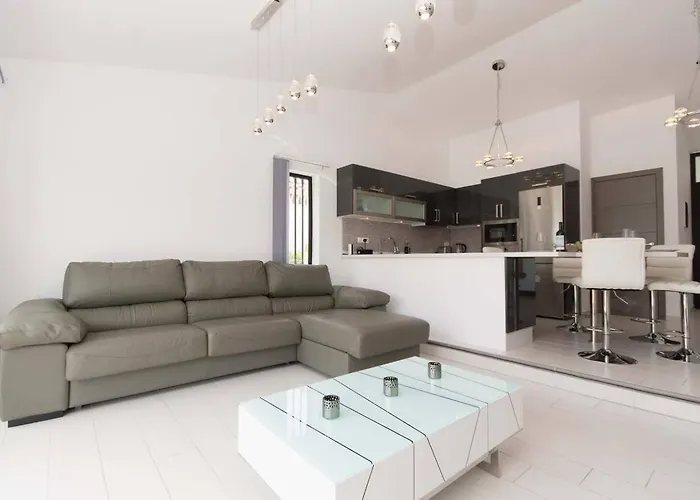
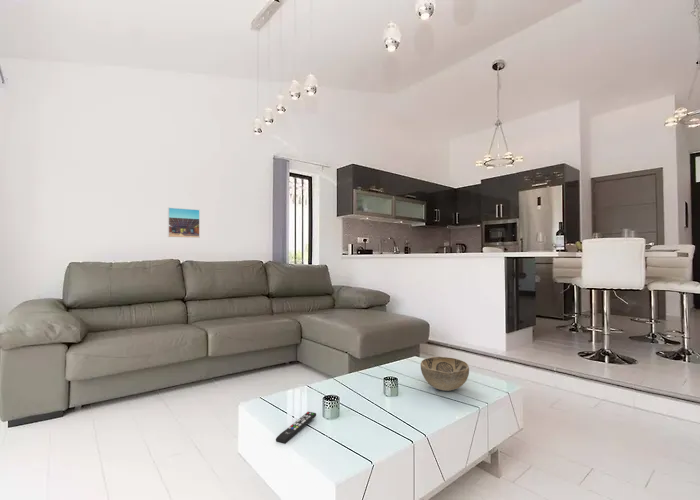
+ decorative bowl (444, 375)
+ remote control (297, 426)
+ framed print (184, 223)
